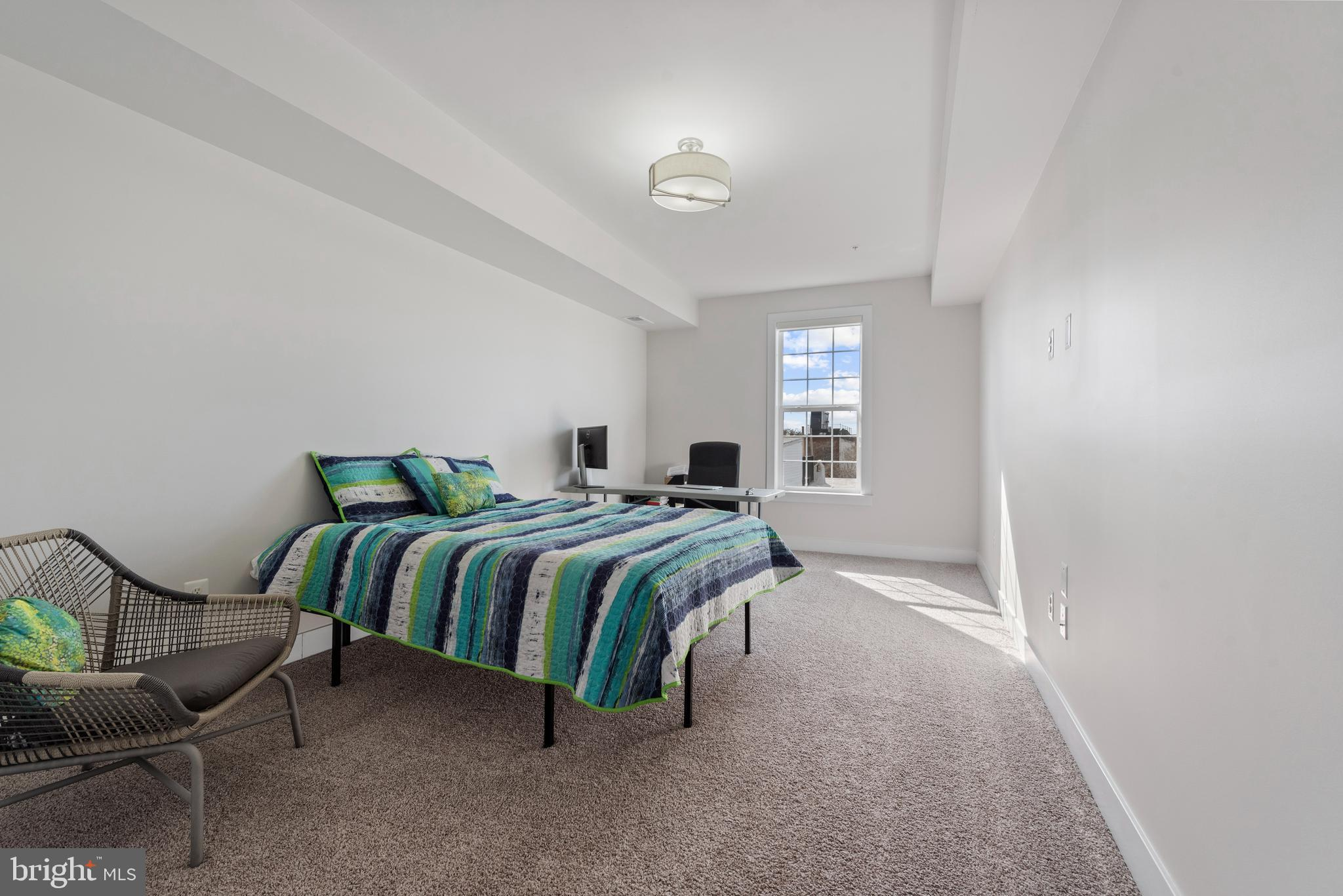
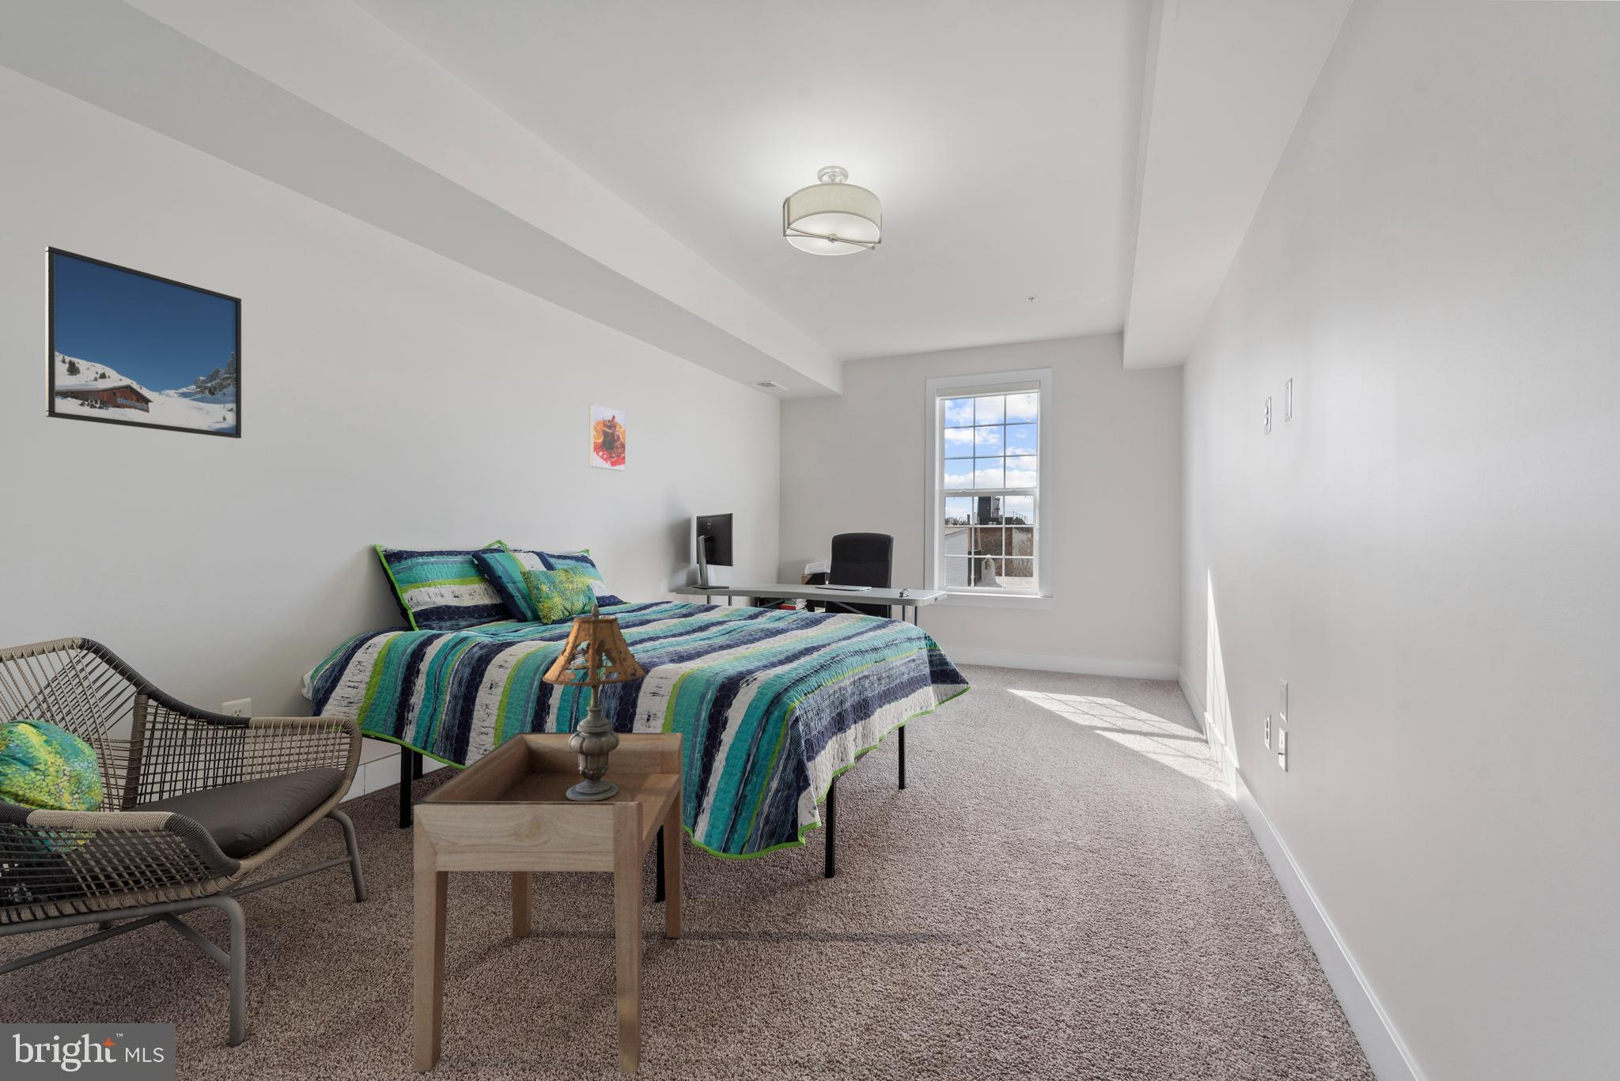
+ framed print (608, 438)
+ side table (568, 871)
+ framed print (153, 352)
+ table lamp (592, 695)
